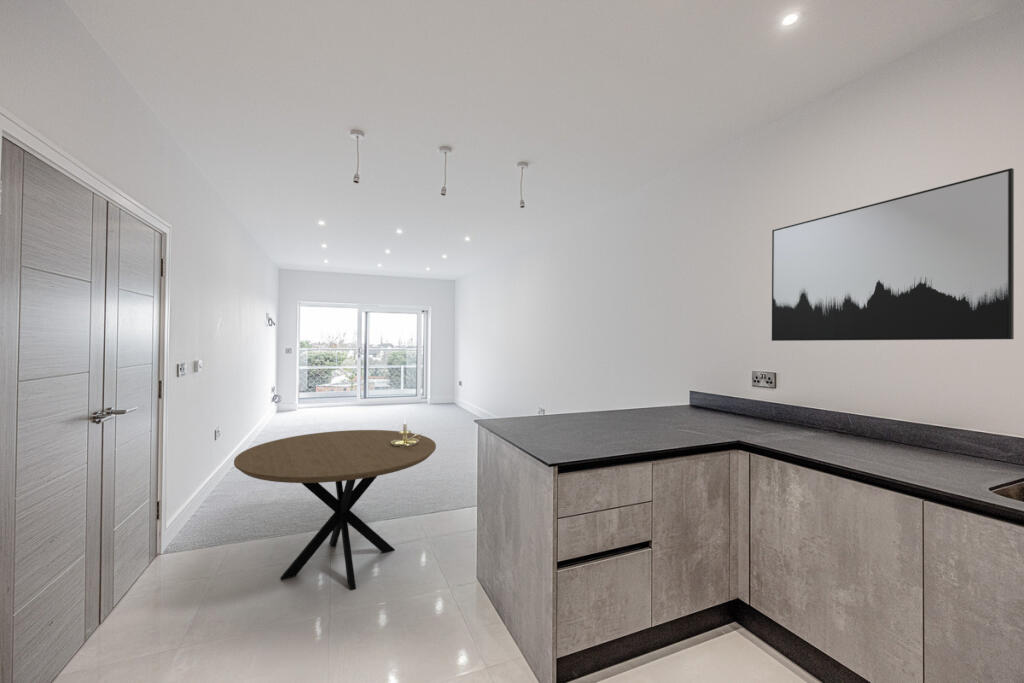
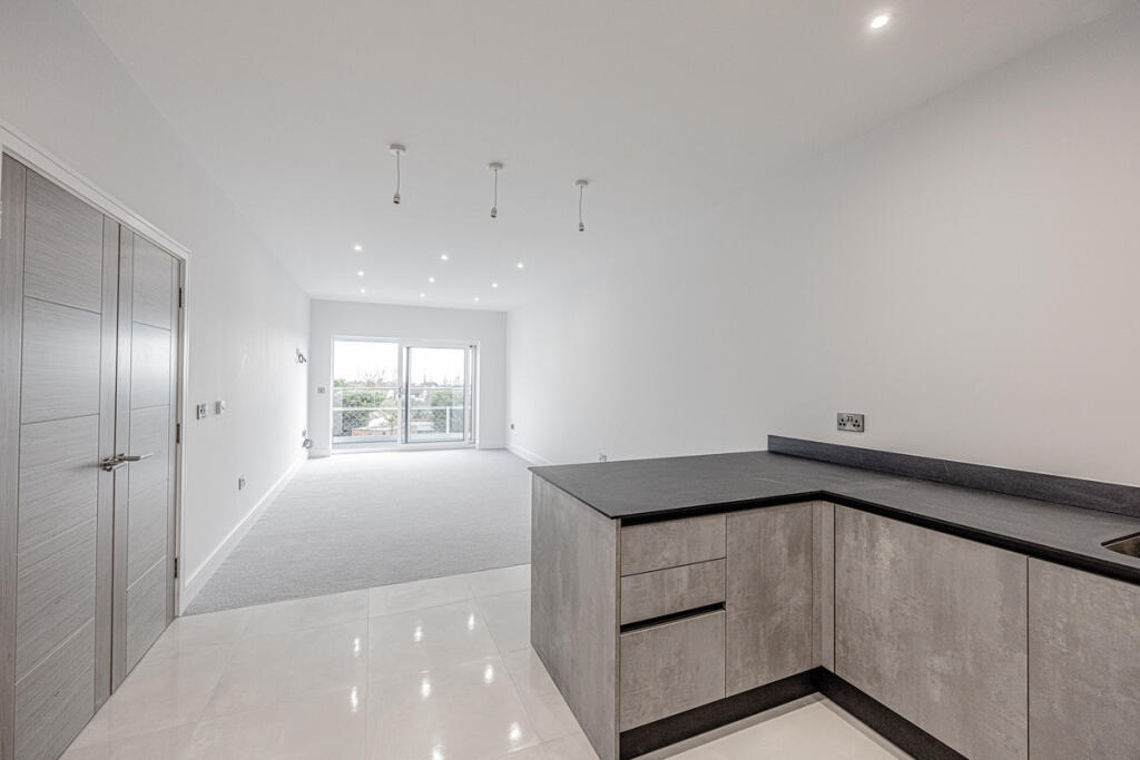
- wall art (867, 273)
- candle holder (407, 430)
- dining table (342, 505)
